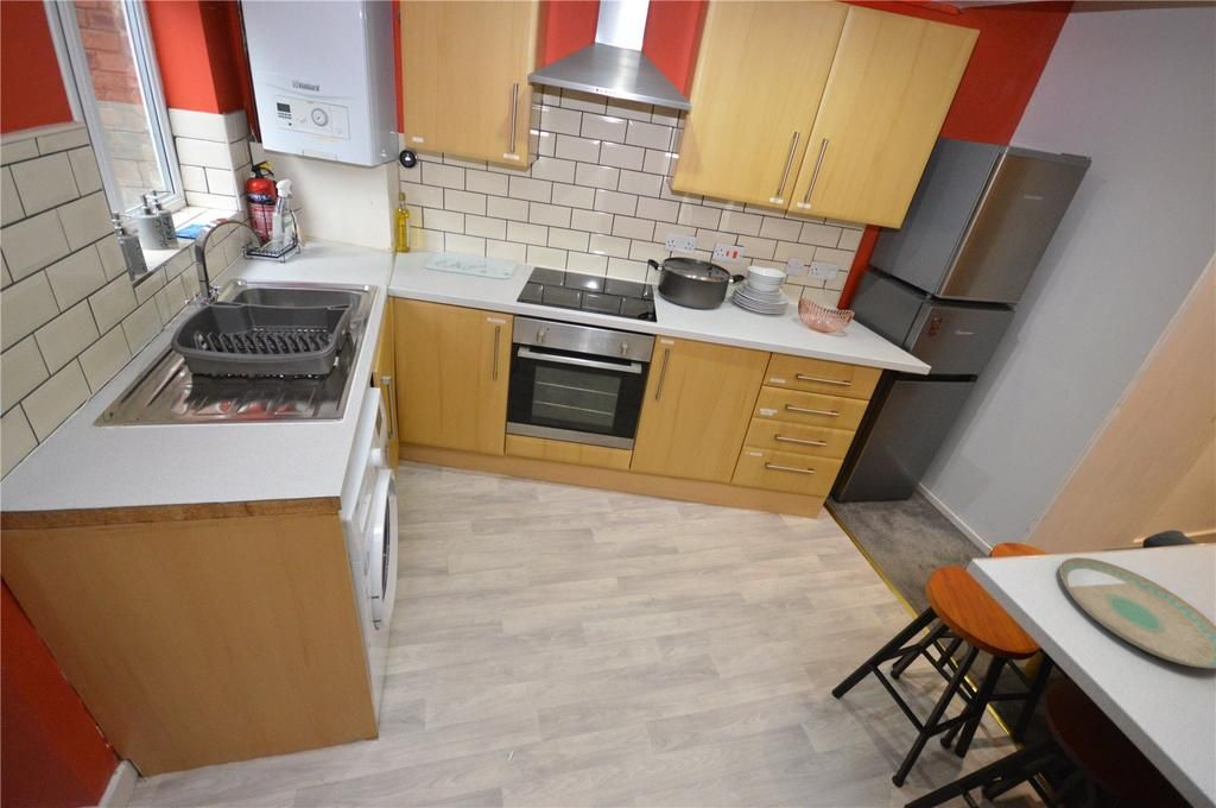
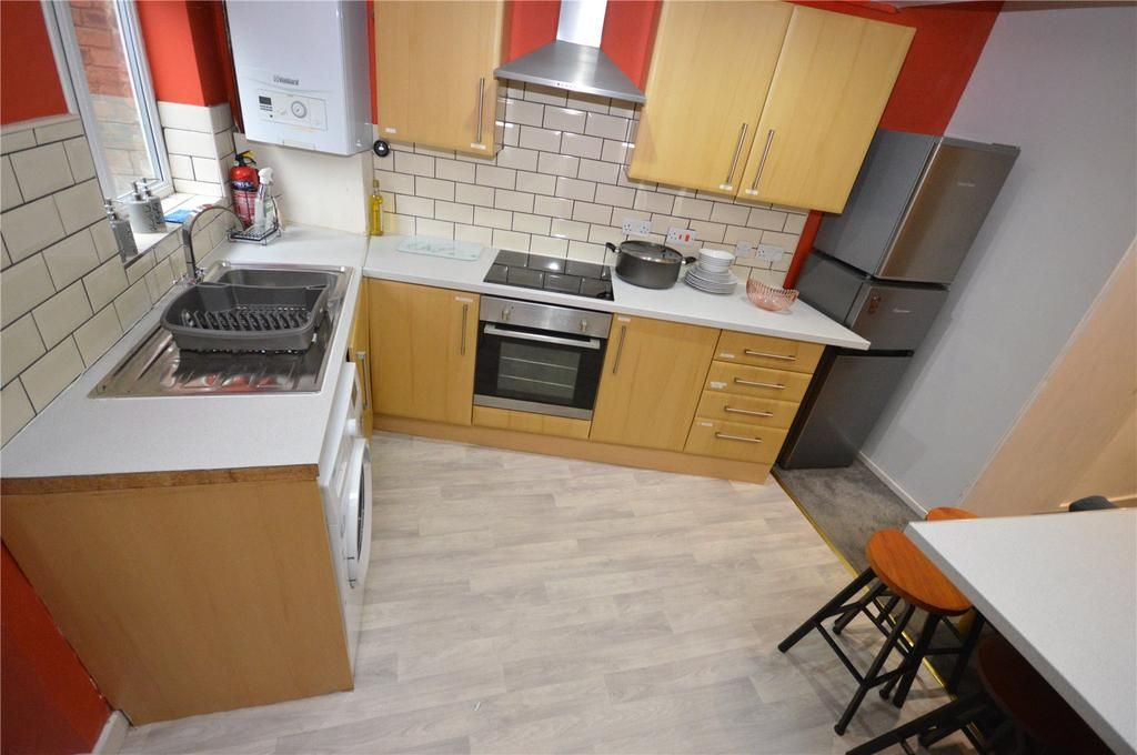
- plate (1136, 610)
